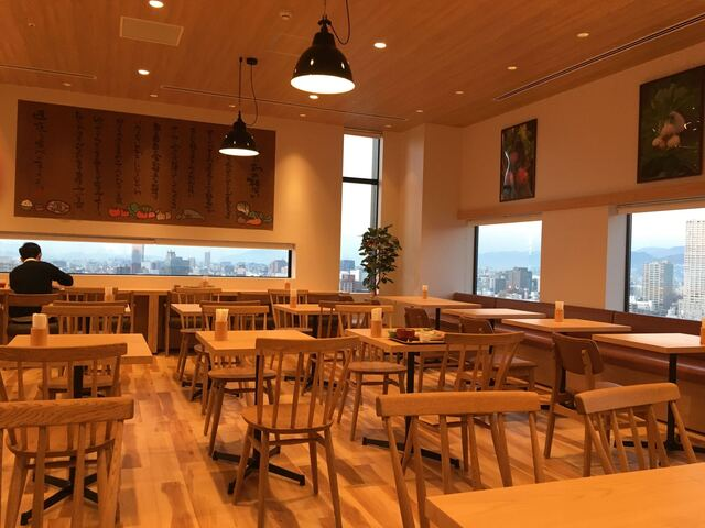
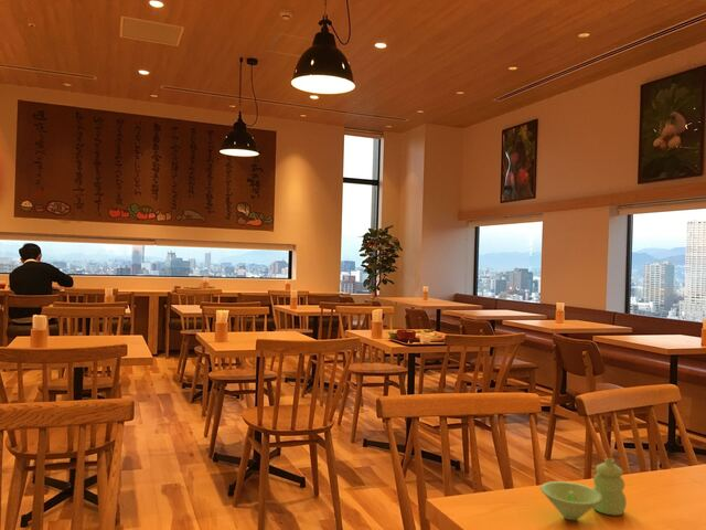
+ condiment set (586, 488)
